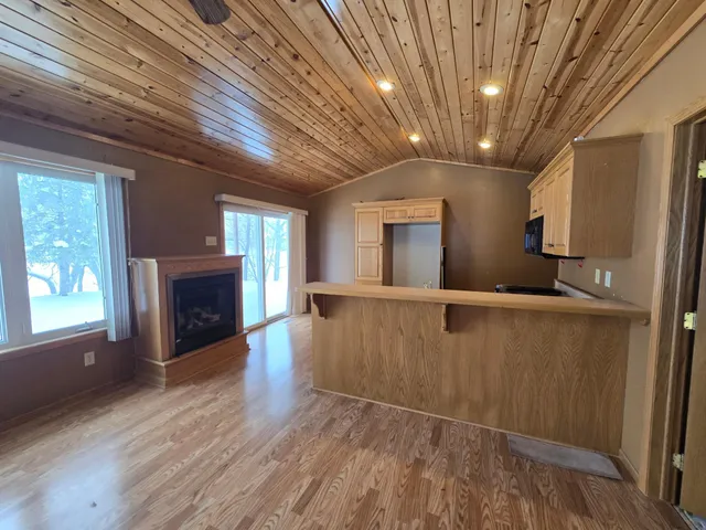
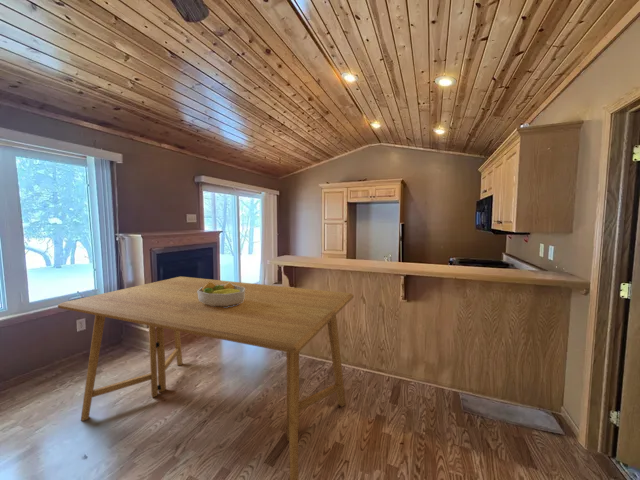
+ dining table (221, 339)
+ fruit bowl (221, 292)
